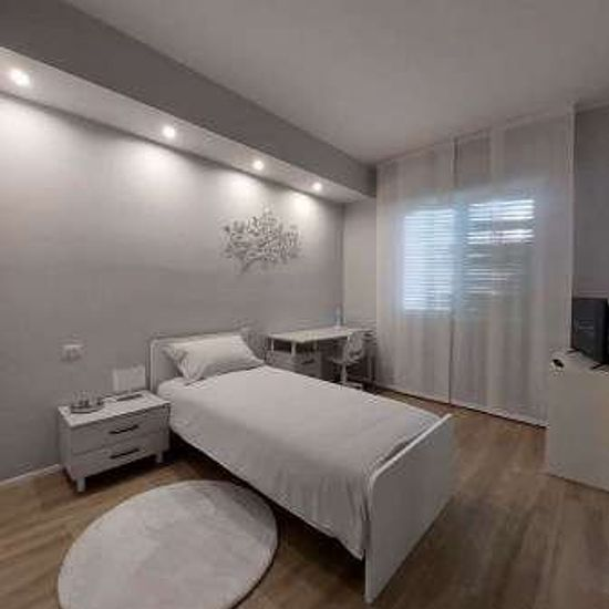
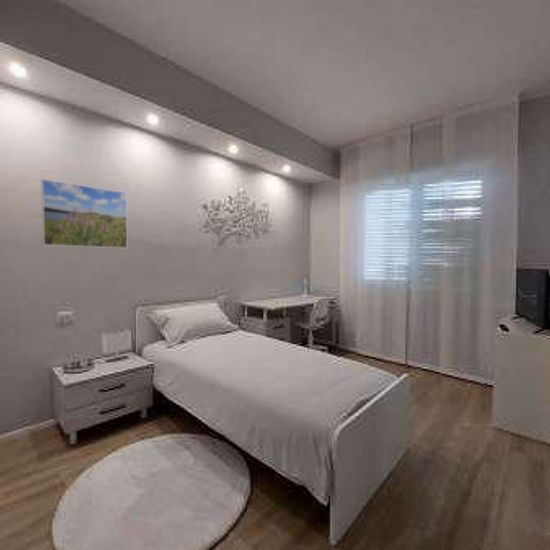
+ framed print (88, 216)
